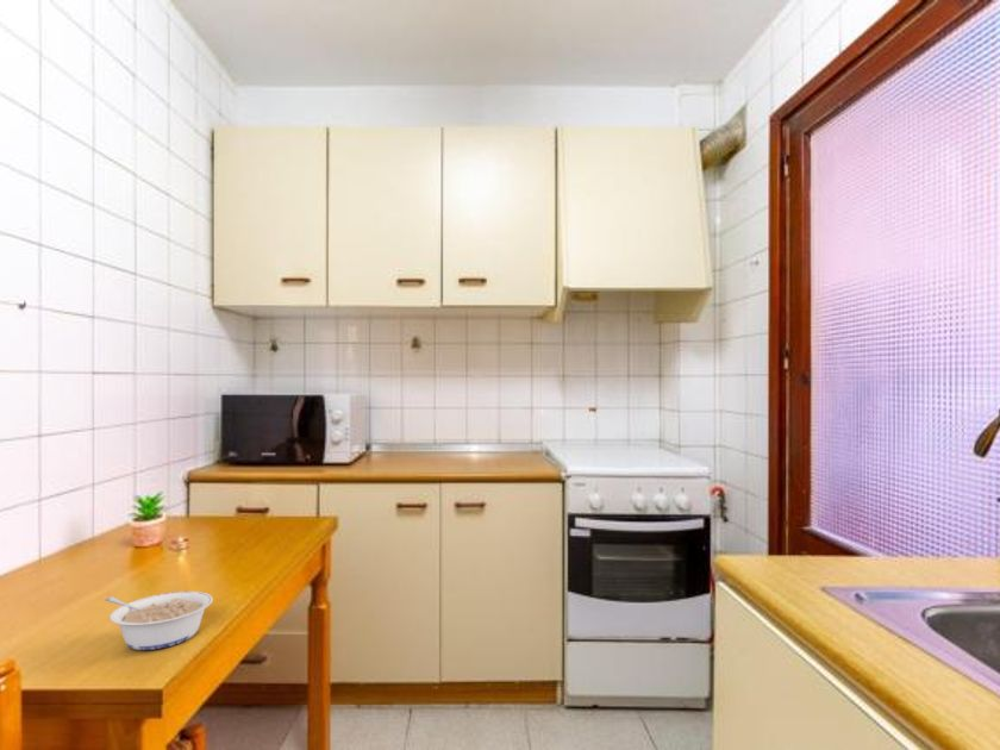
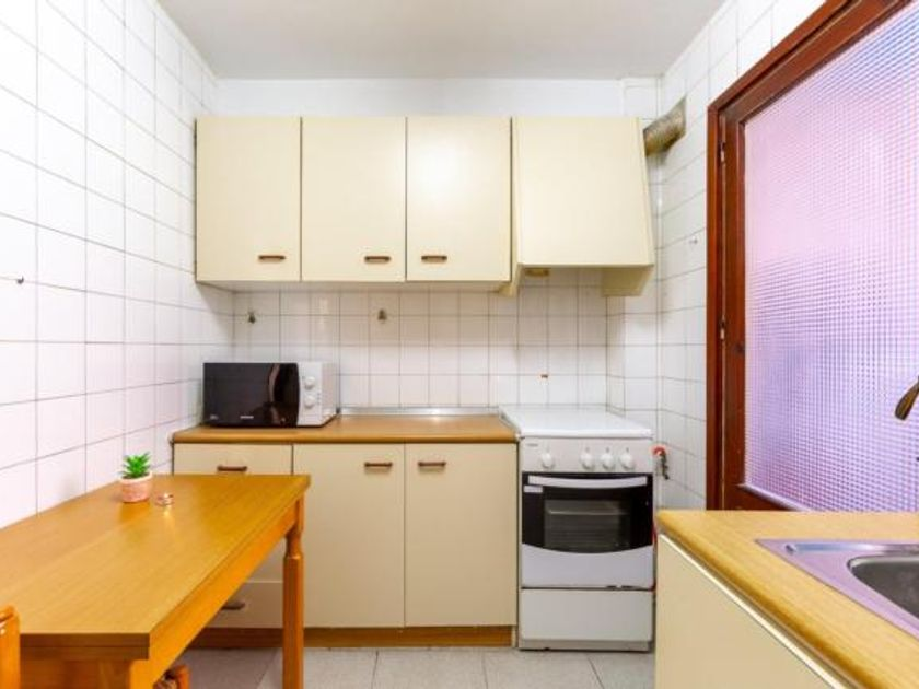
- legume (158, 619)
